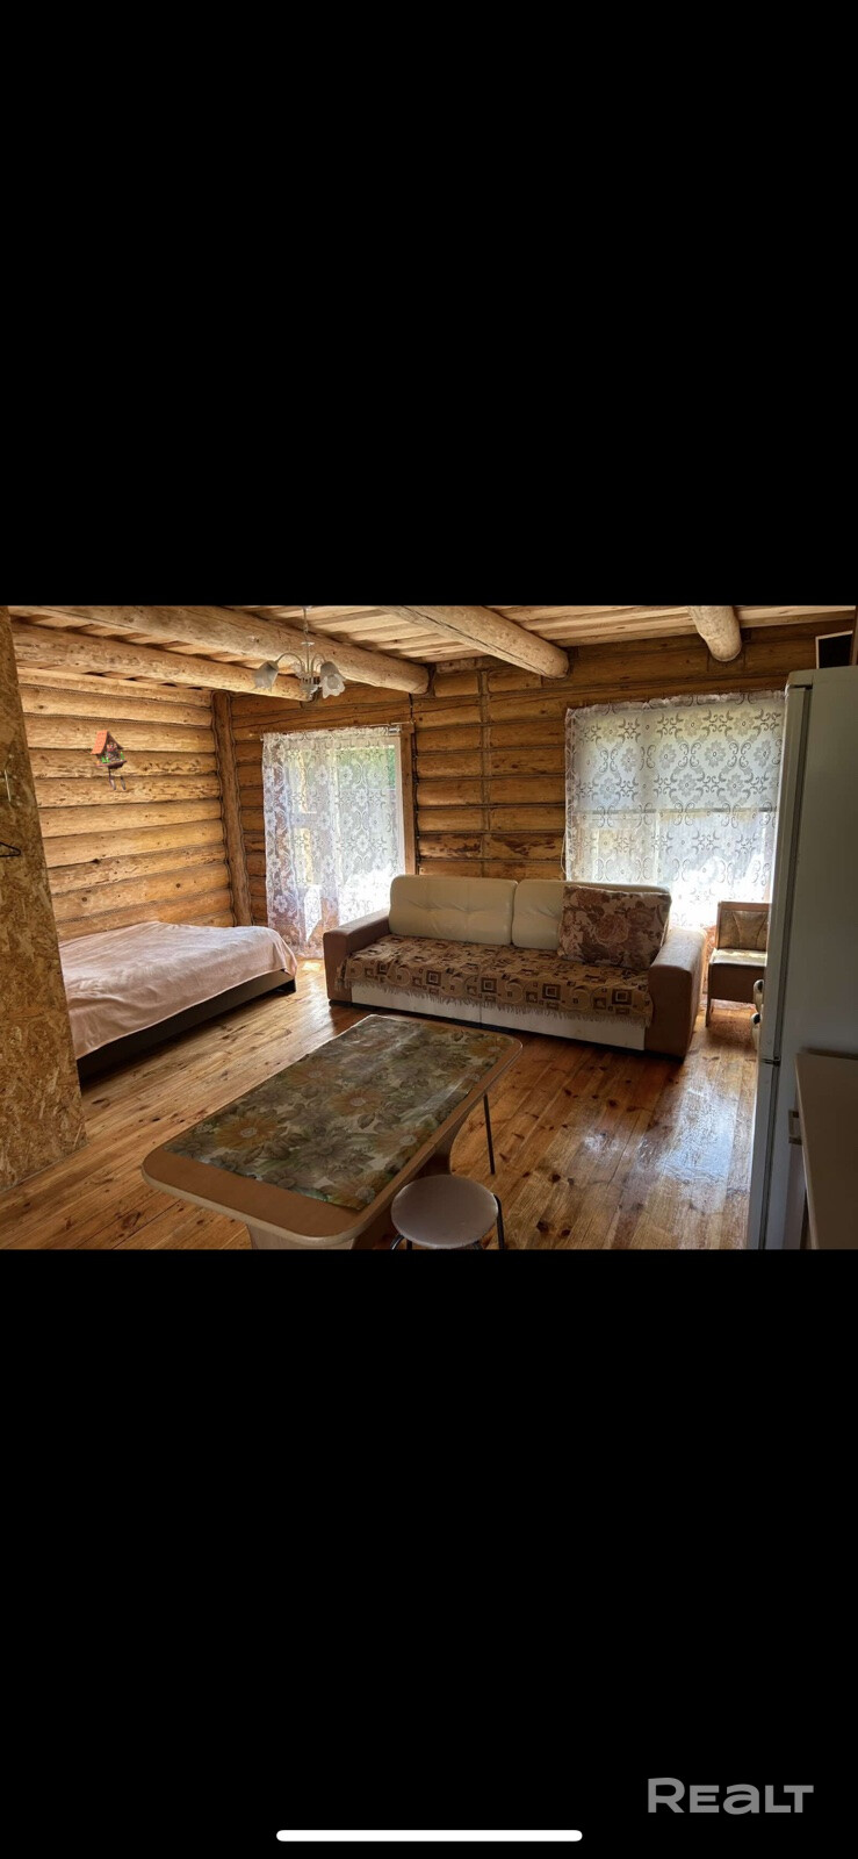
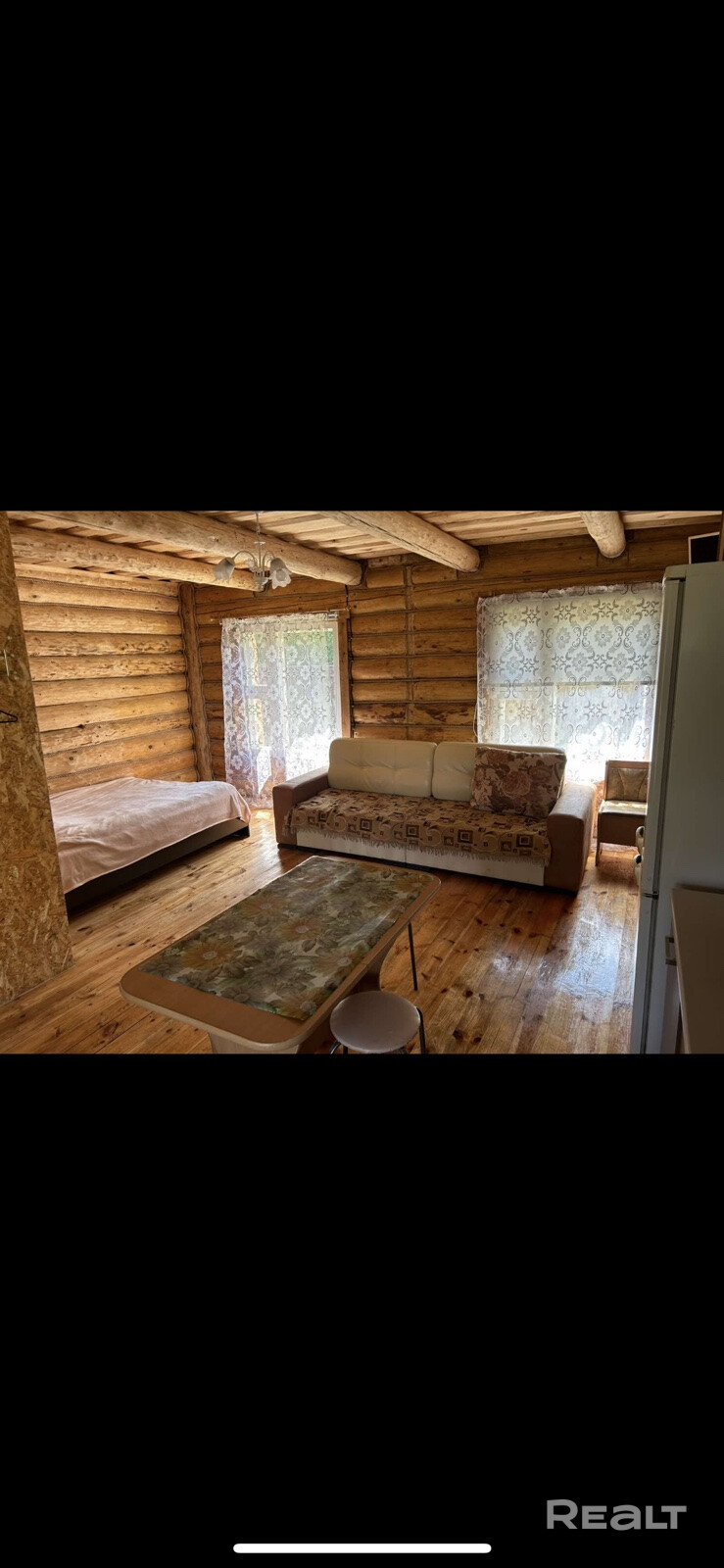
- cuckoo clock (109, 760)
